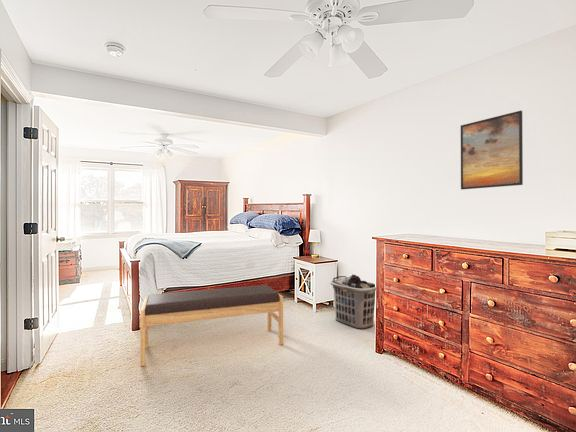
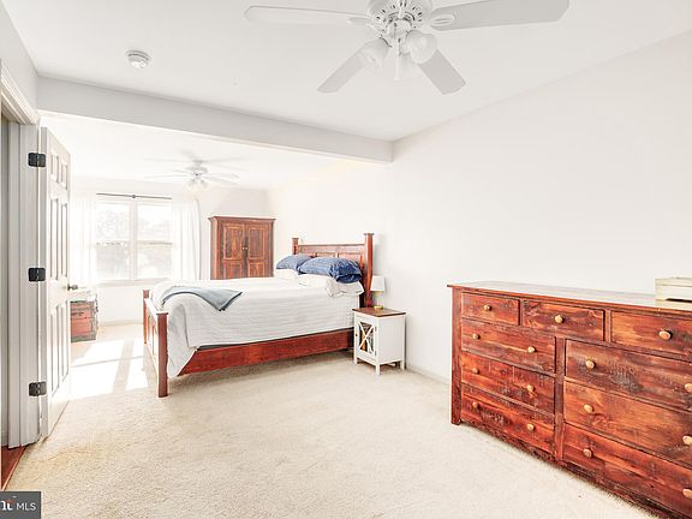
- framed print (489, 153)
- bench (214, 318)
- clothes hamper (354, 299)
